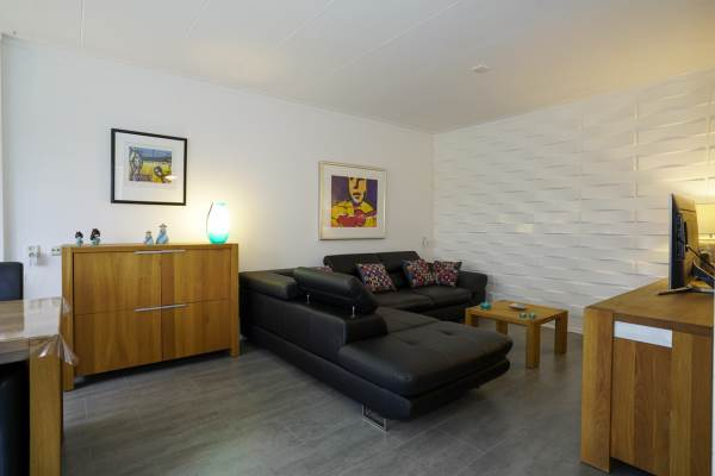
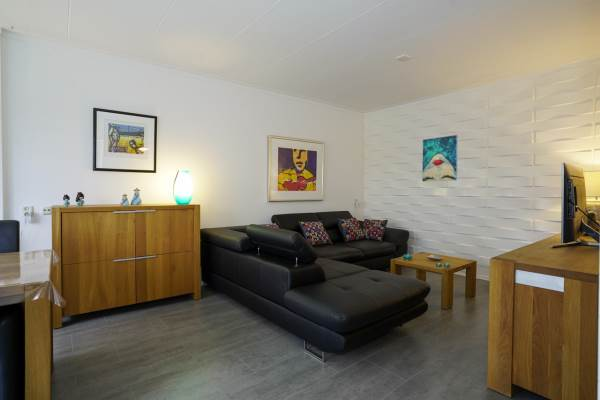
+ wall art (439, 159)
